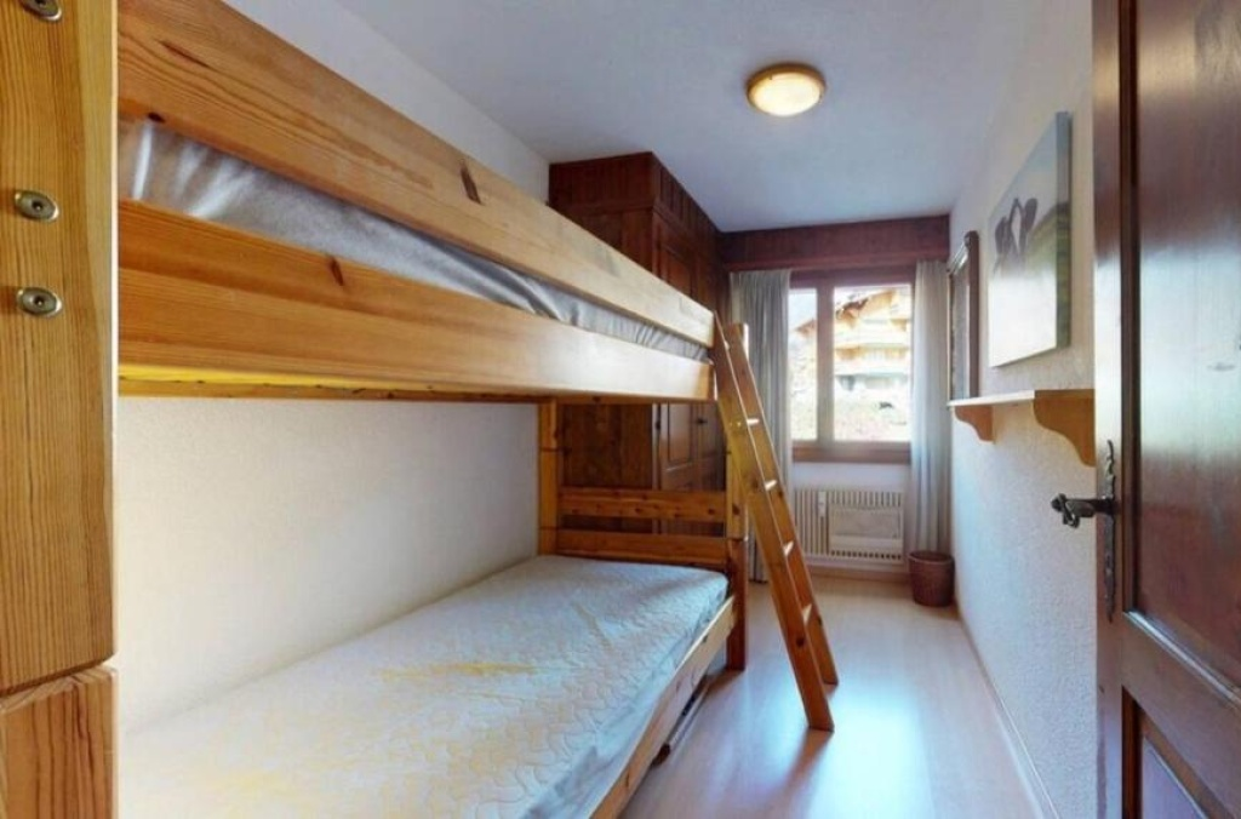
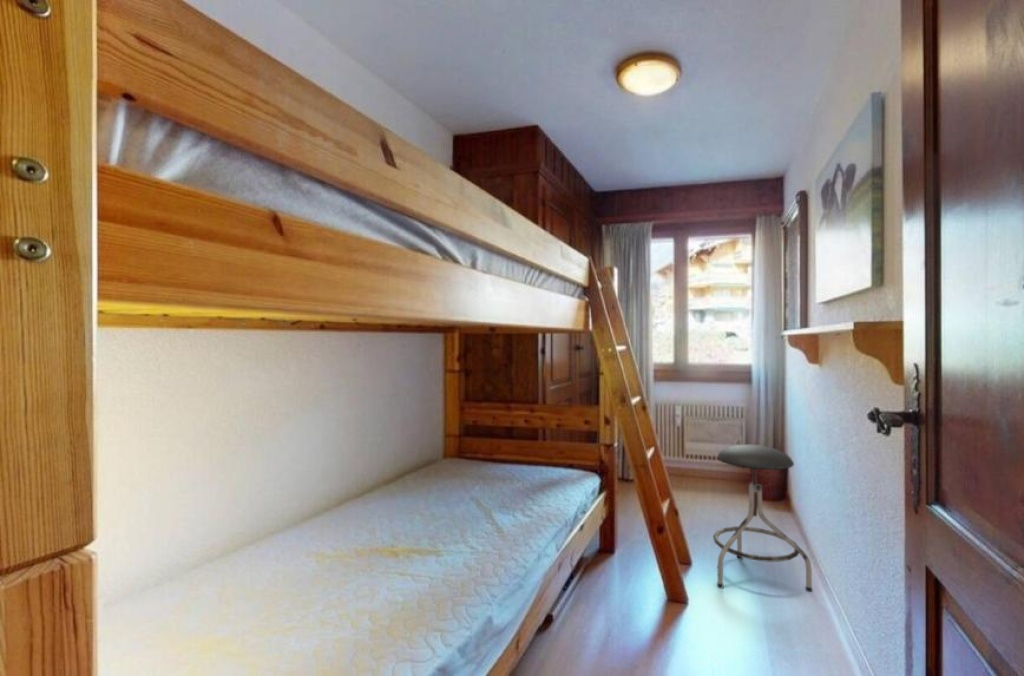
+ stool (751, 512)
